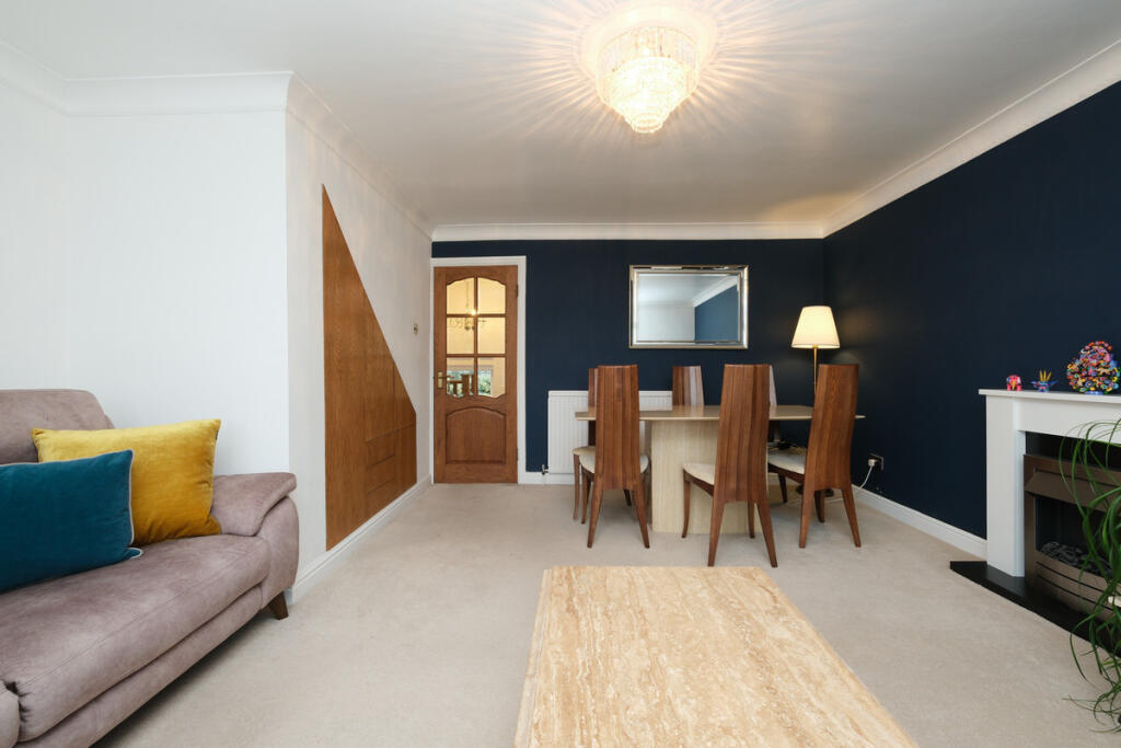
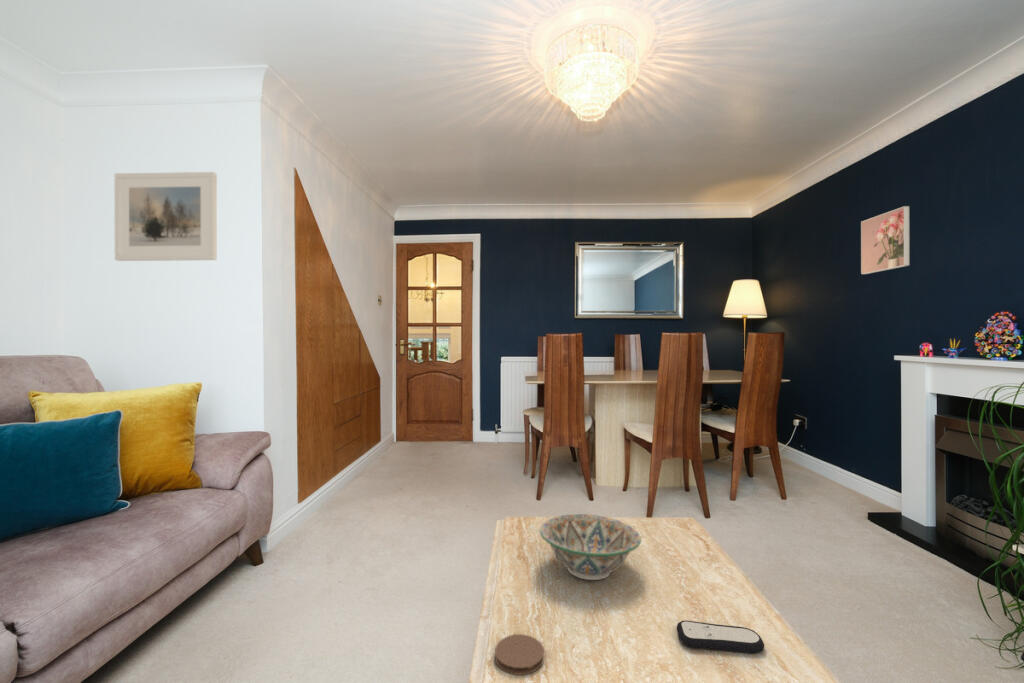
+ remote control (719, 636)
+ coaster (519, 653)
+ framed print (165, 216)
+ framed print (883, 242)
+ decorative bowl (589, 550)
